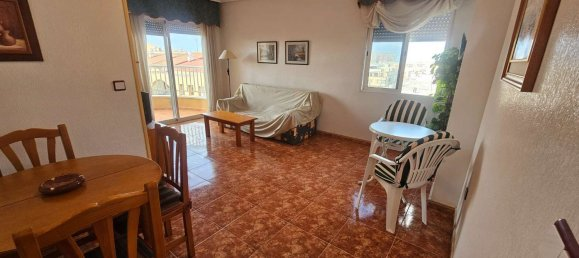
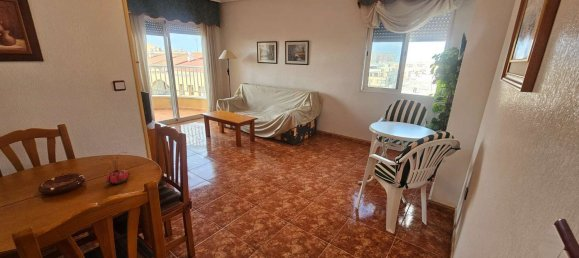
+ flower (116, 168)
